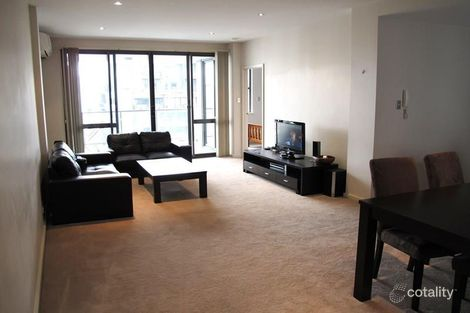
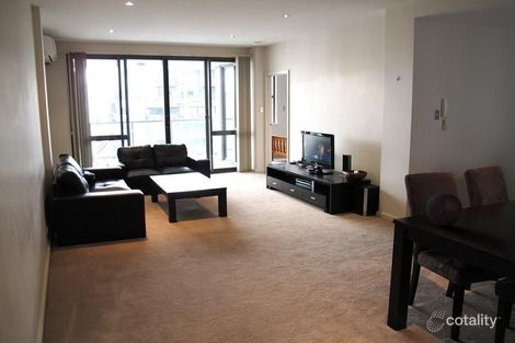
+ decorative ball (444, 208)
